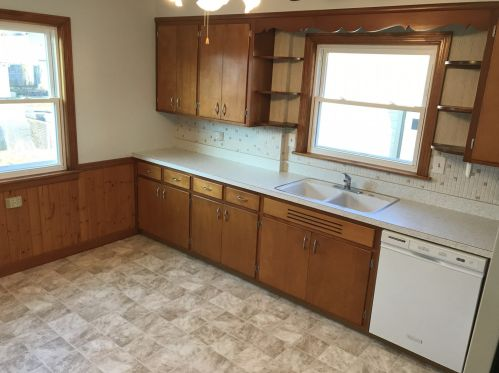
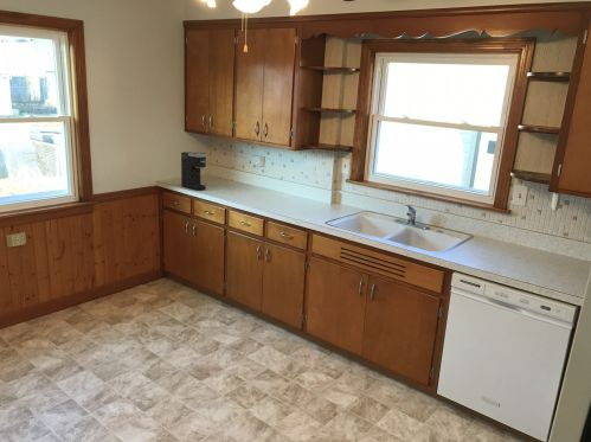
+ coffee maker (193, 169)
